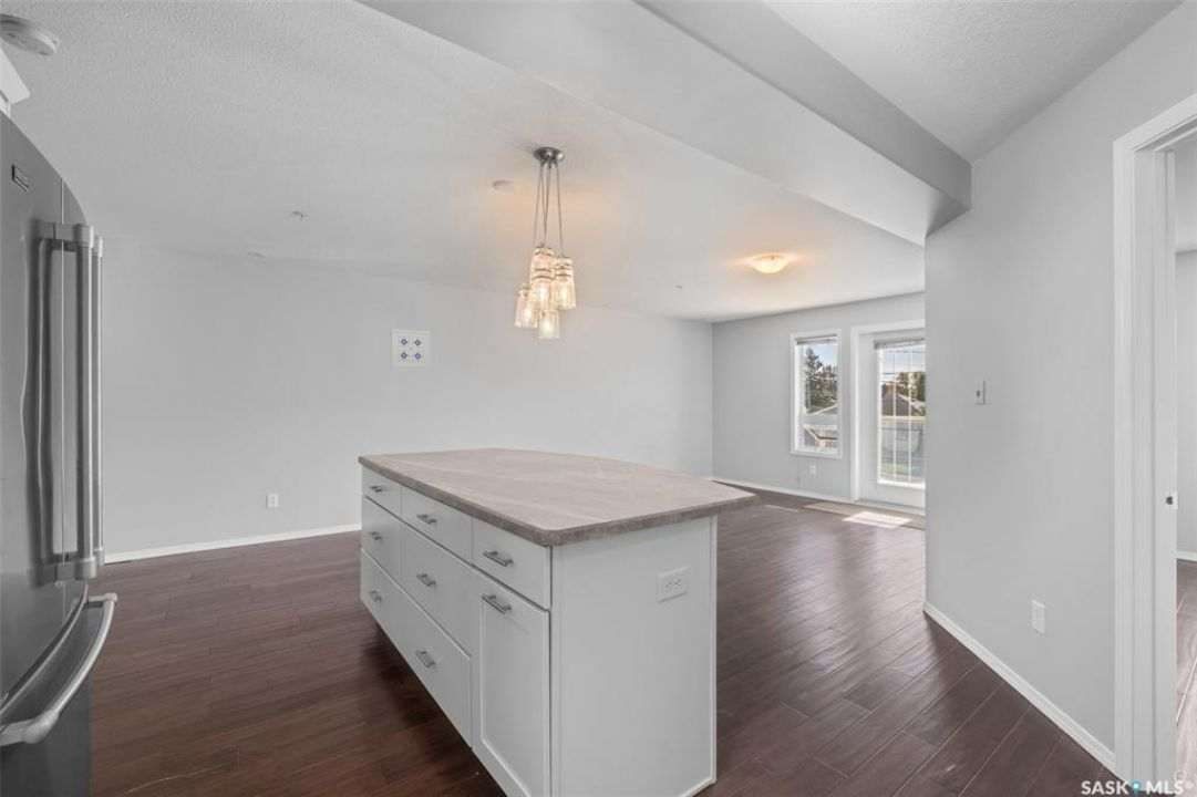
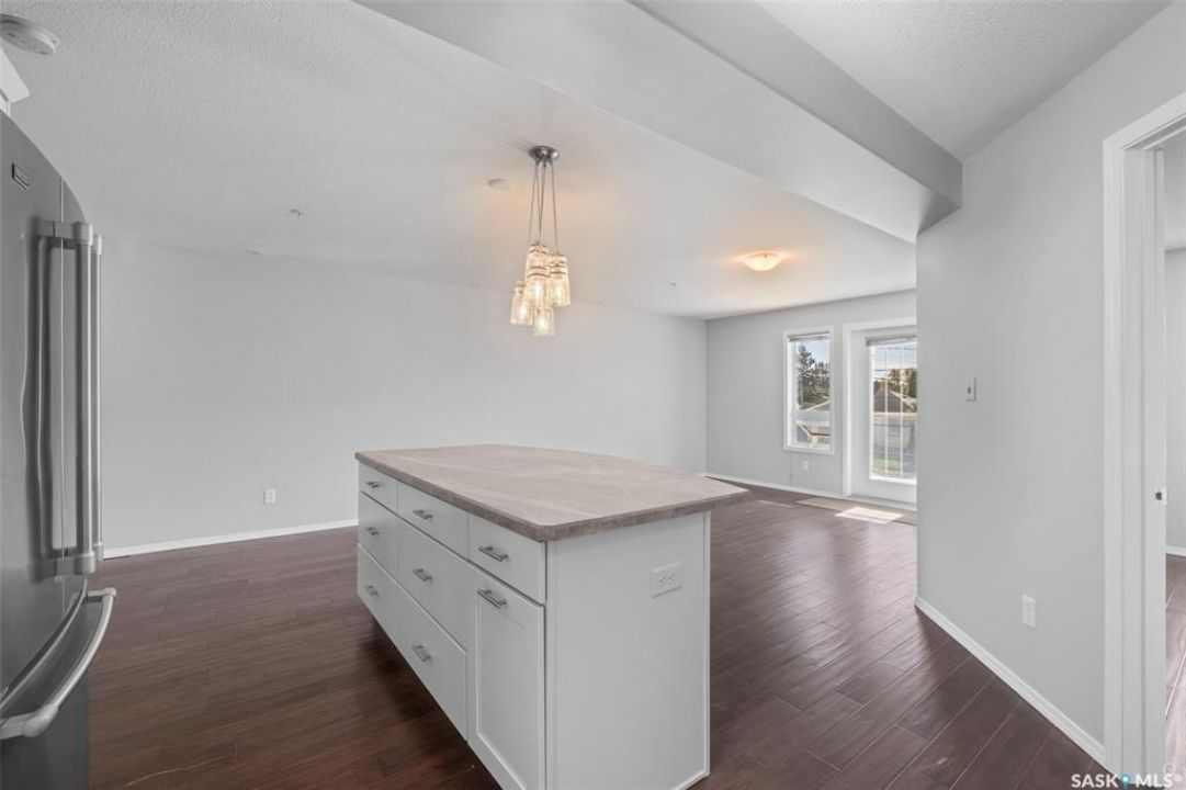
- wall art (411, 349)
